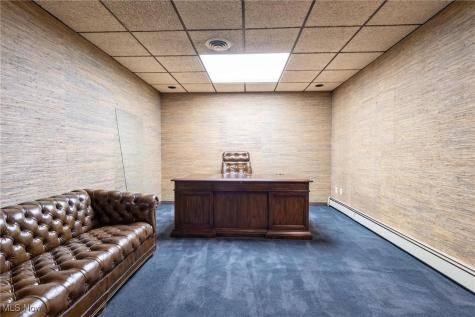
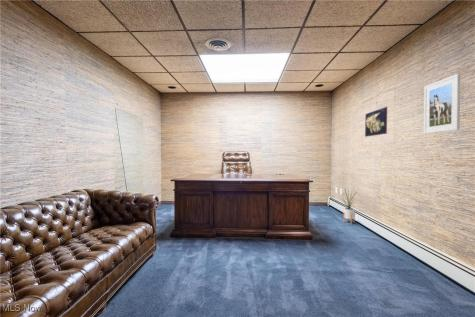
+ map (374, 123)
+ house plant (349, 204)
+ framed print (440, 106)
